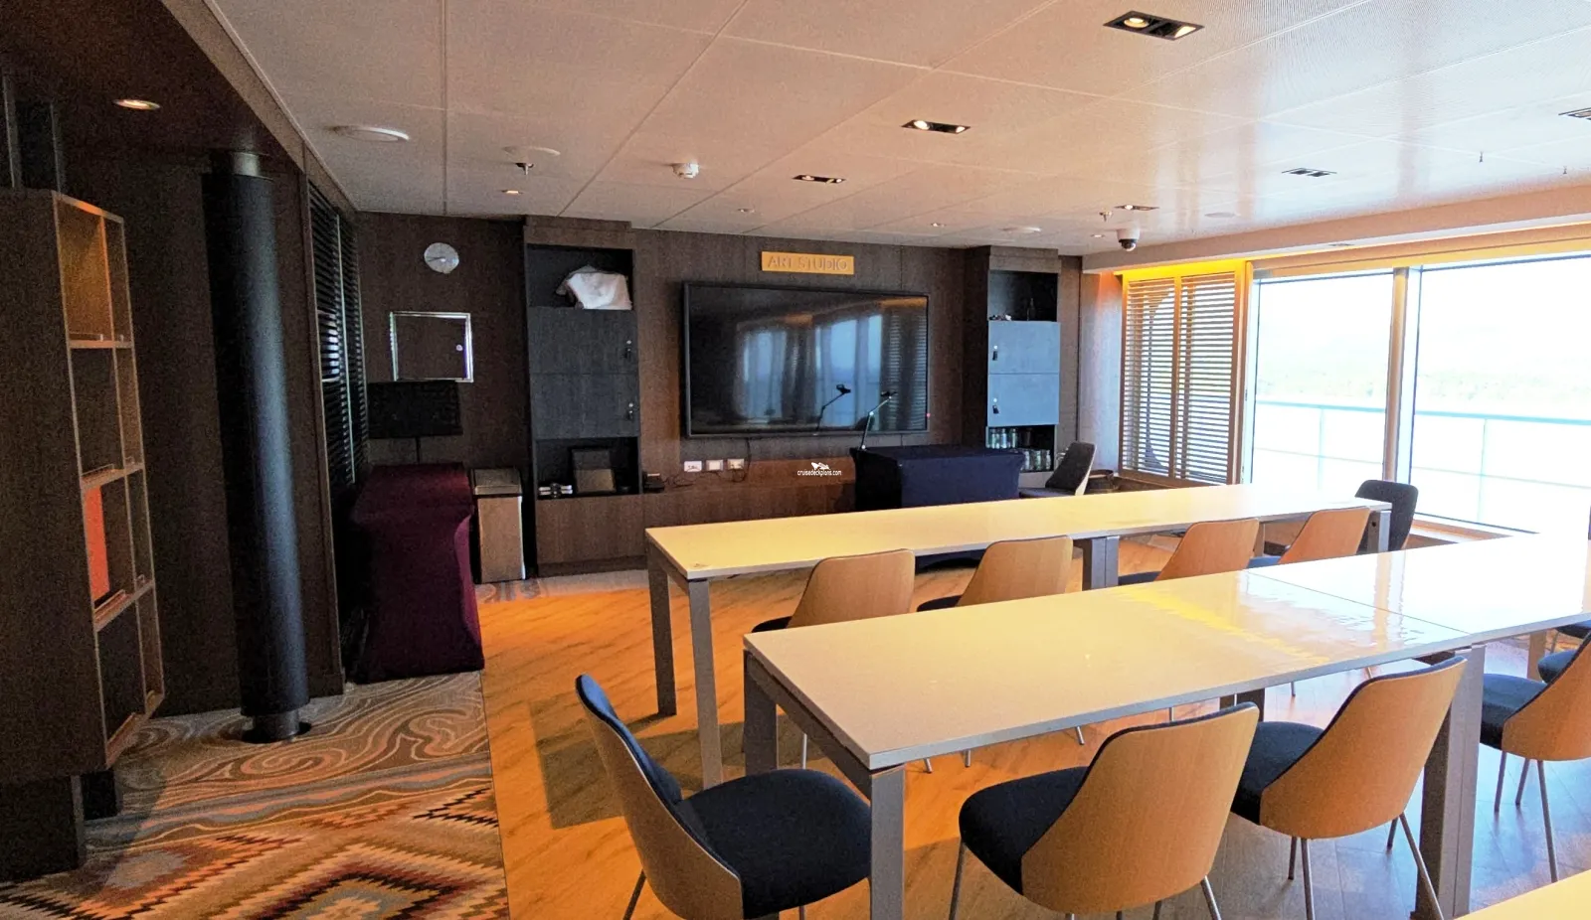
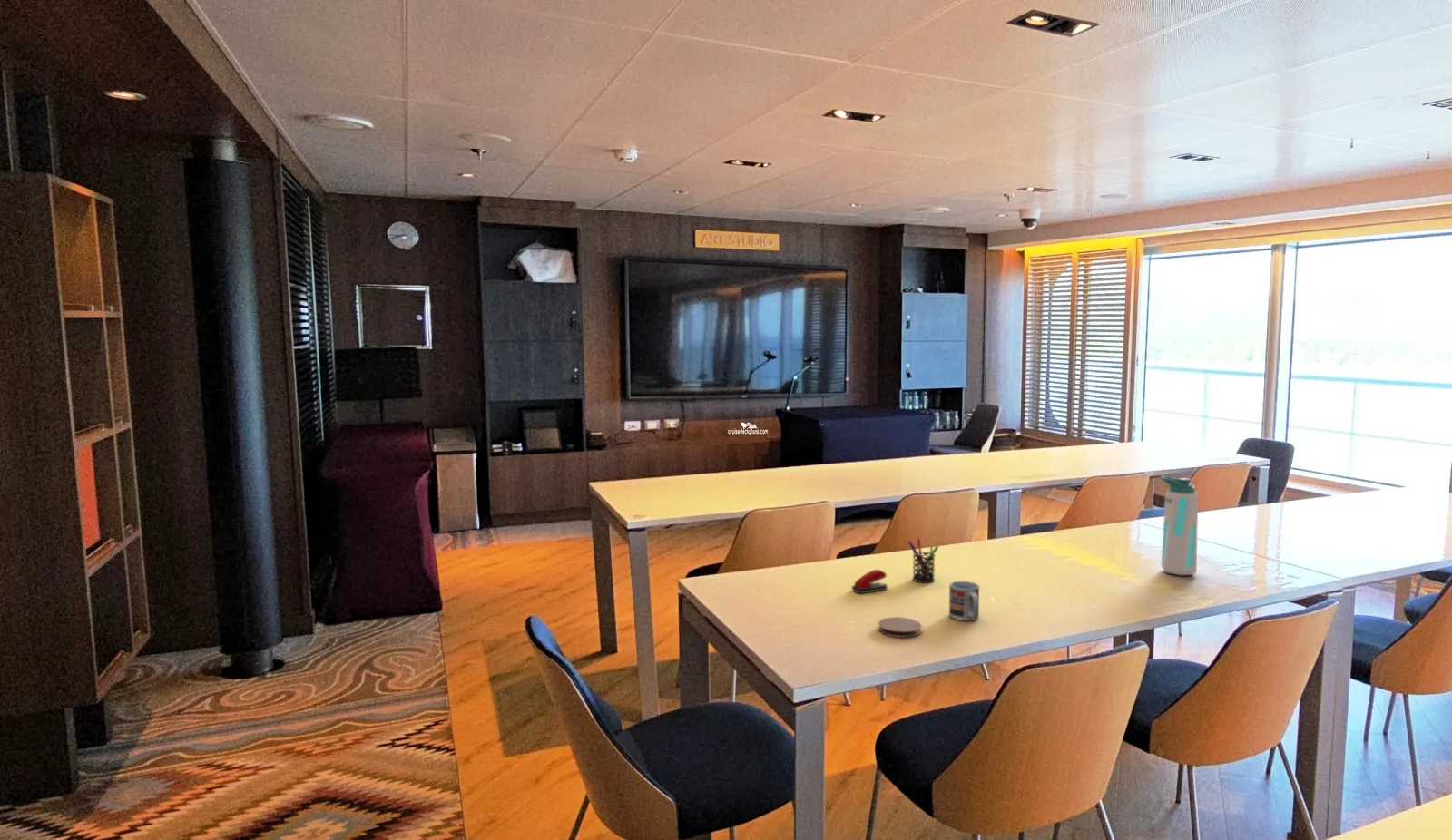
+ cup (966, 601)
+ water bottle (1177, 524)
+ stapler (870, 580)
+ coaster (899, 627)
+ pen holder (925, 558)
